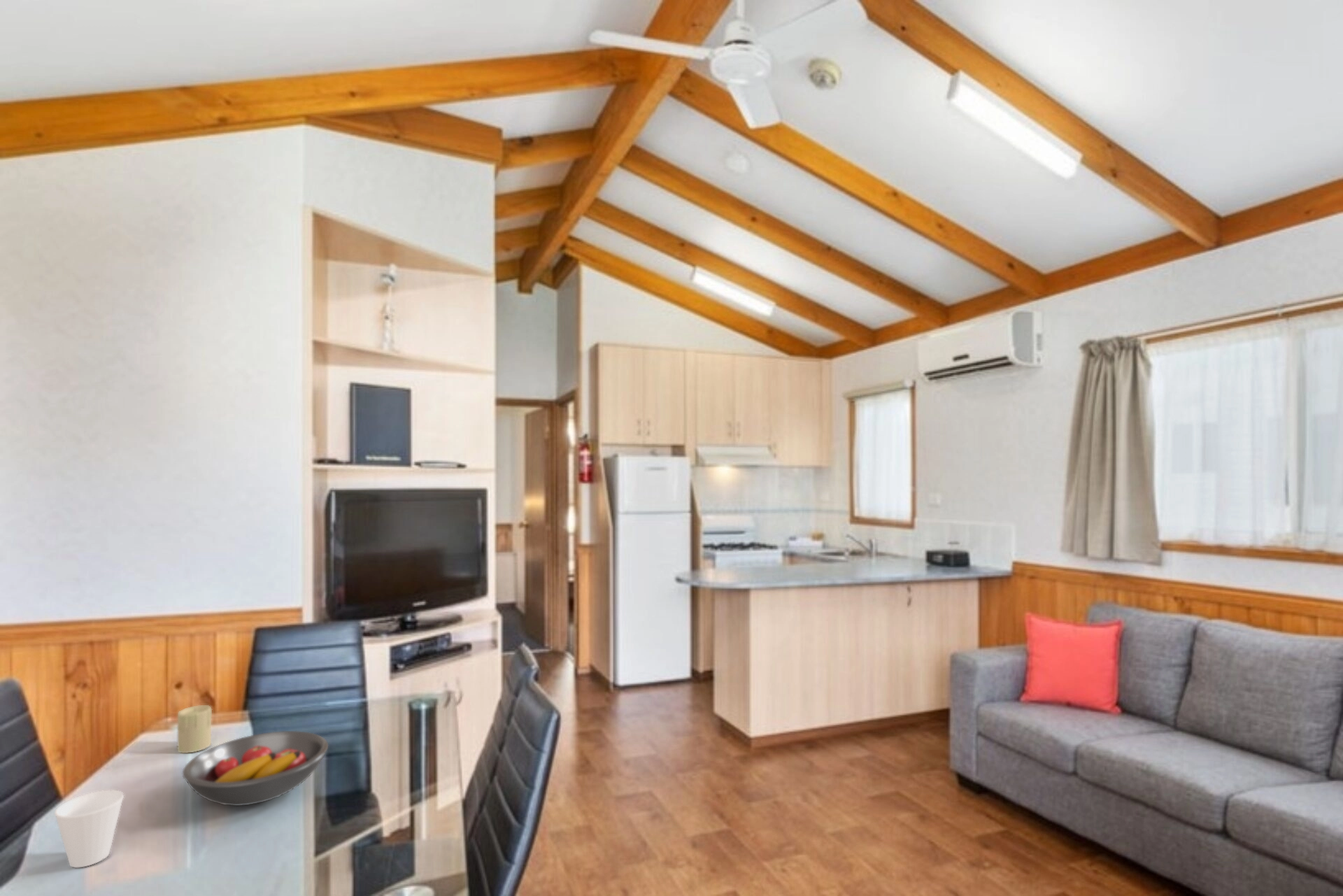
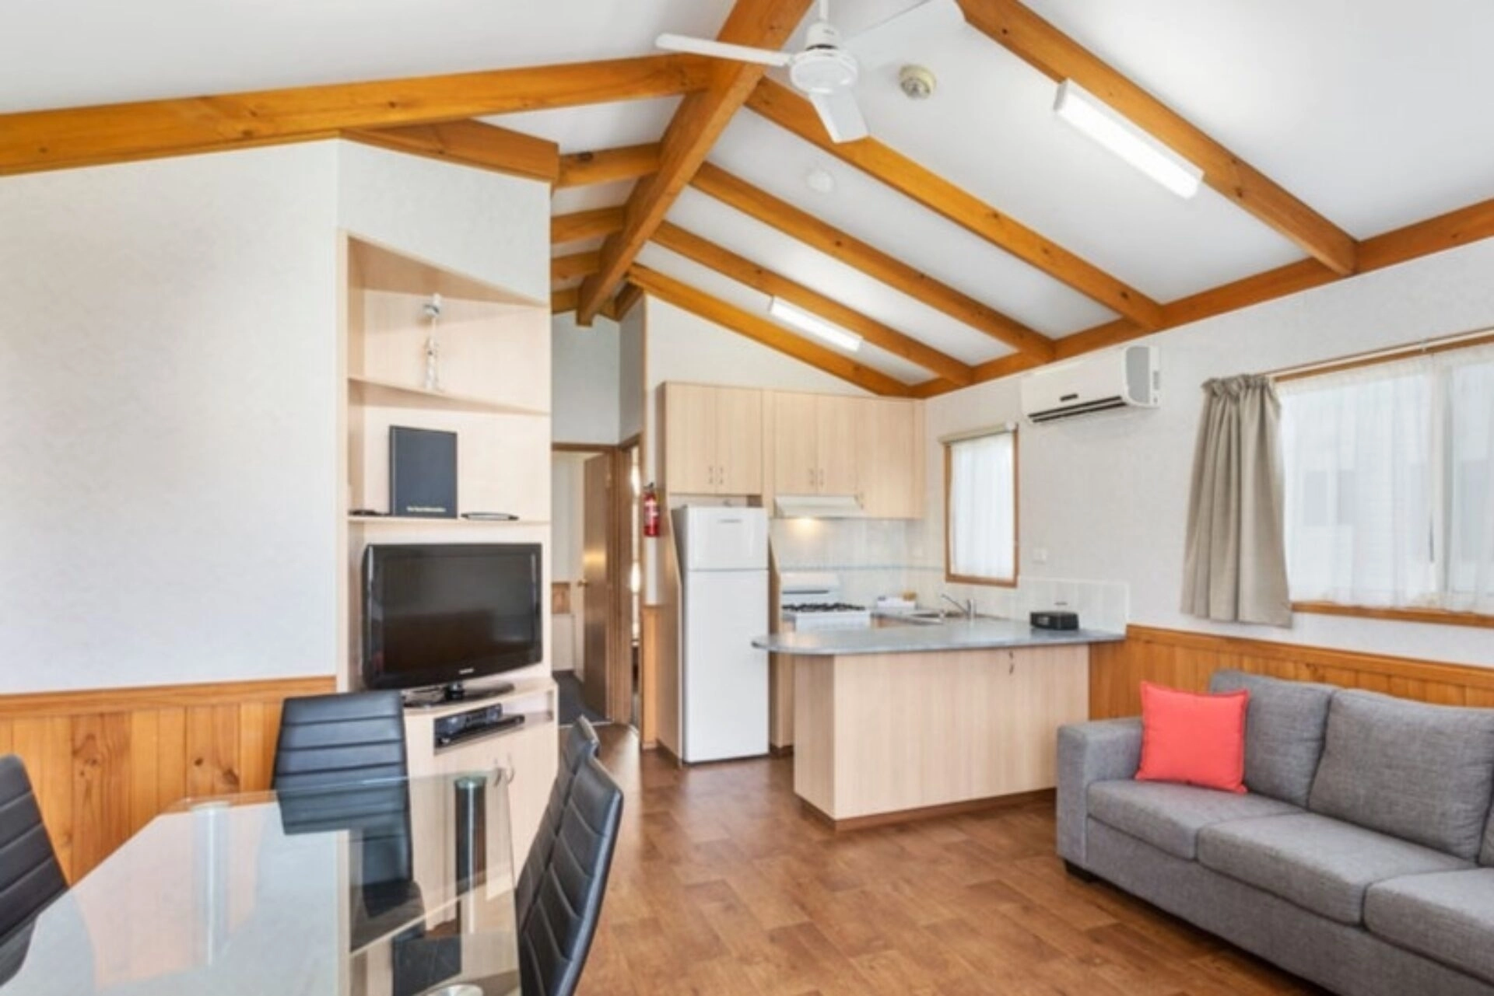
- candle (194, 727)
- fruit bowl (258, 768)
- cup (90, 830)
